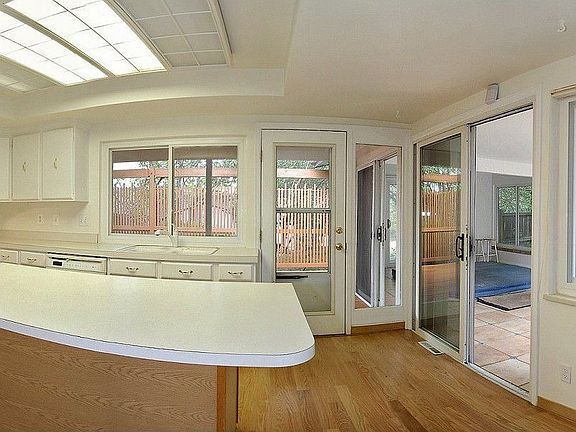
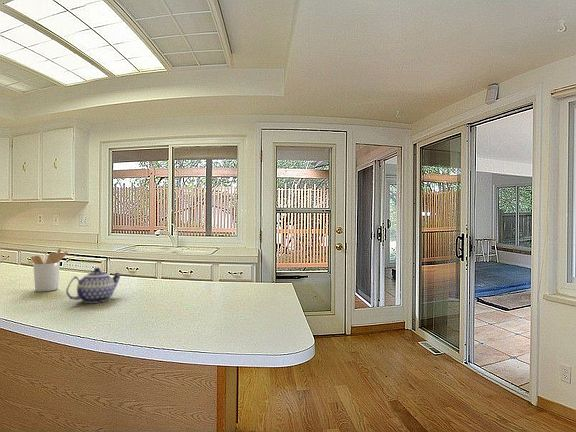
+ utensil holder (50, 269)
+ teapot (95, 284)
